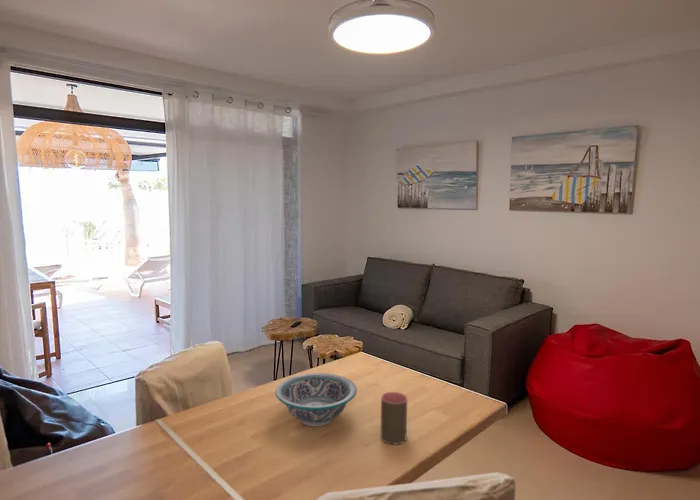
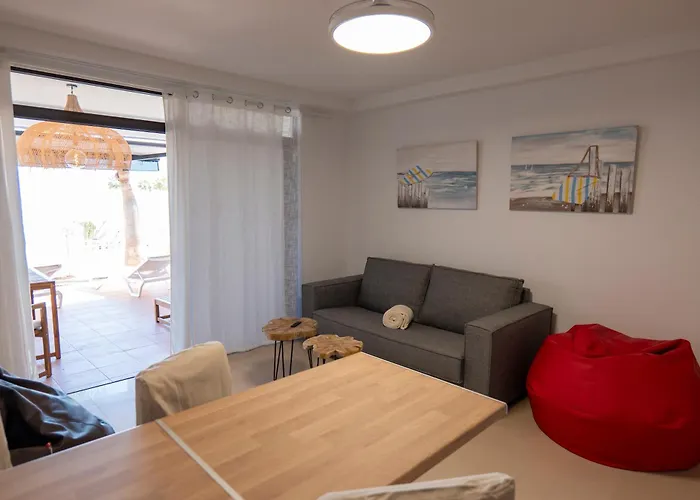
- bowl (316, 403)
- cup (393, 417)
